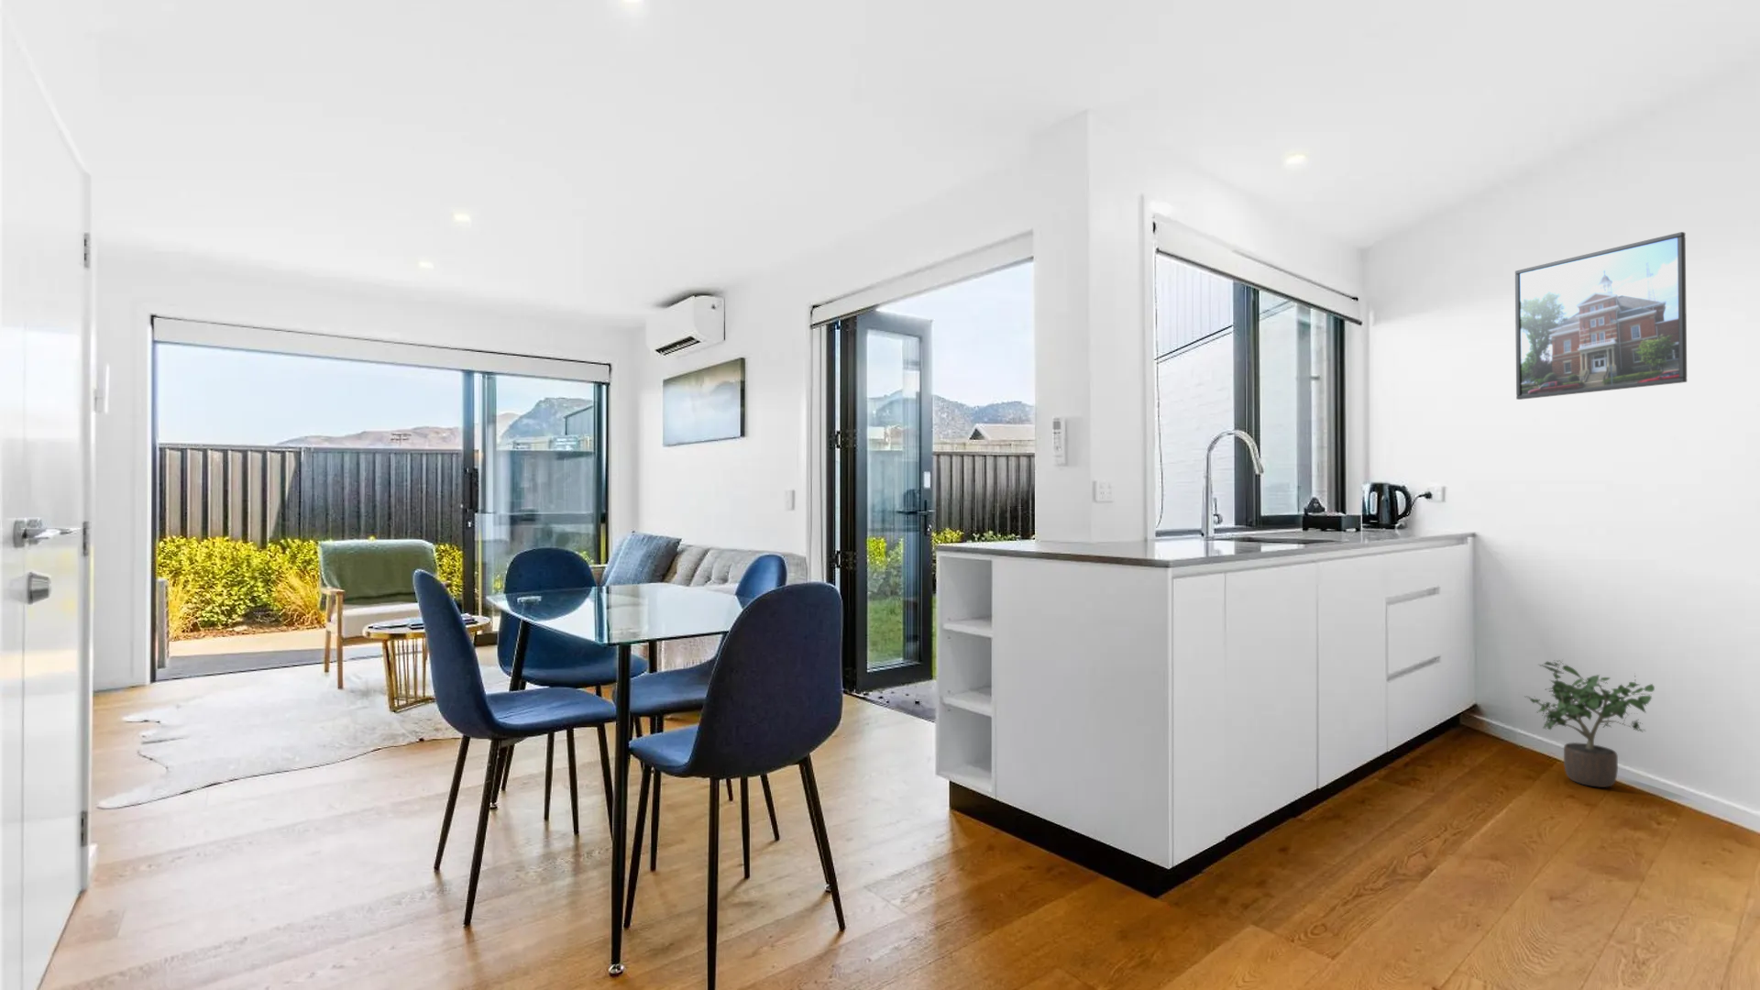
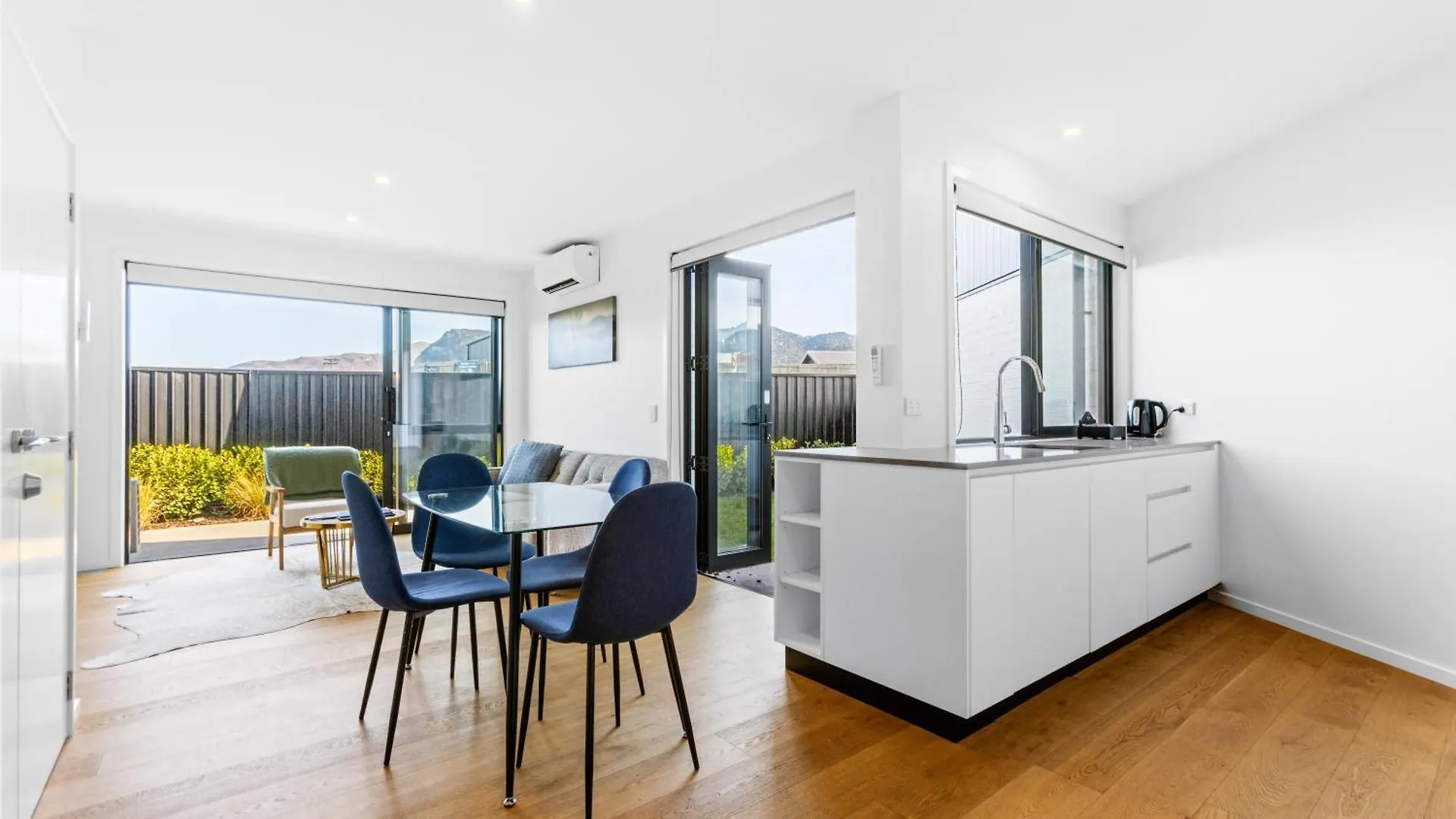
- potted plant (1580, 723)
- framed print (1594, 322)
